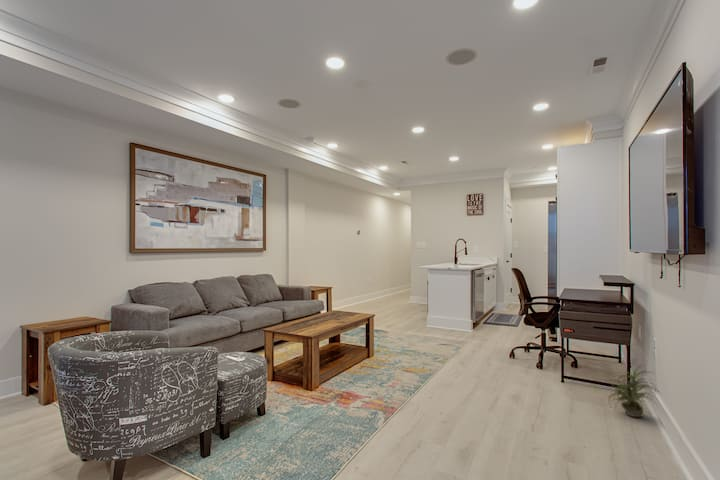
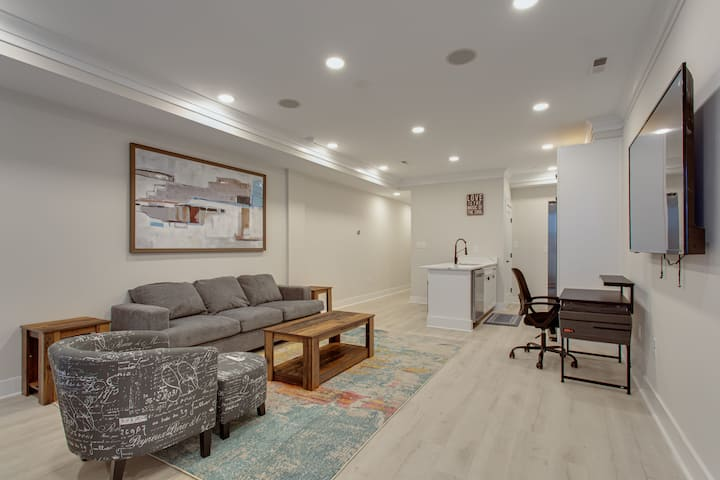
- potted plant (634, 392)
